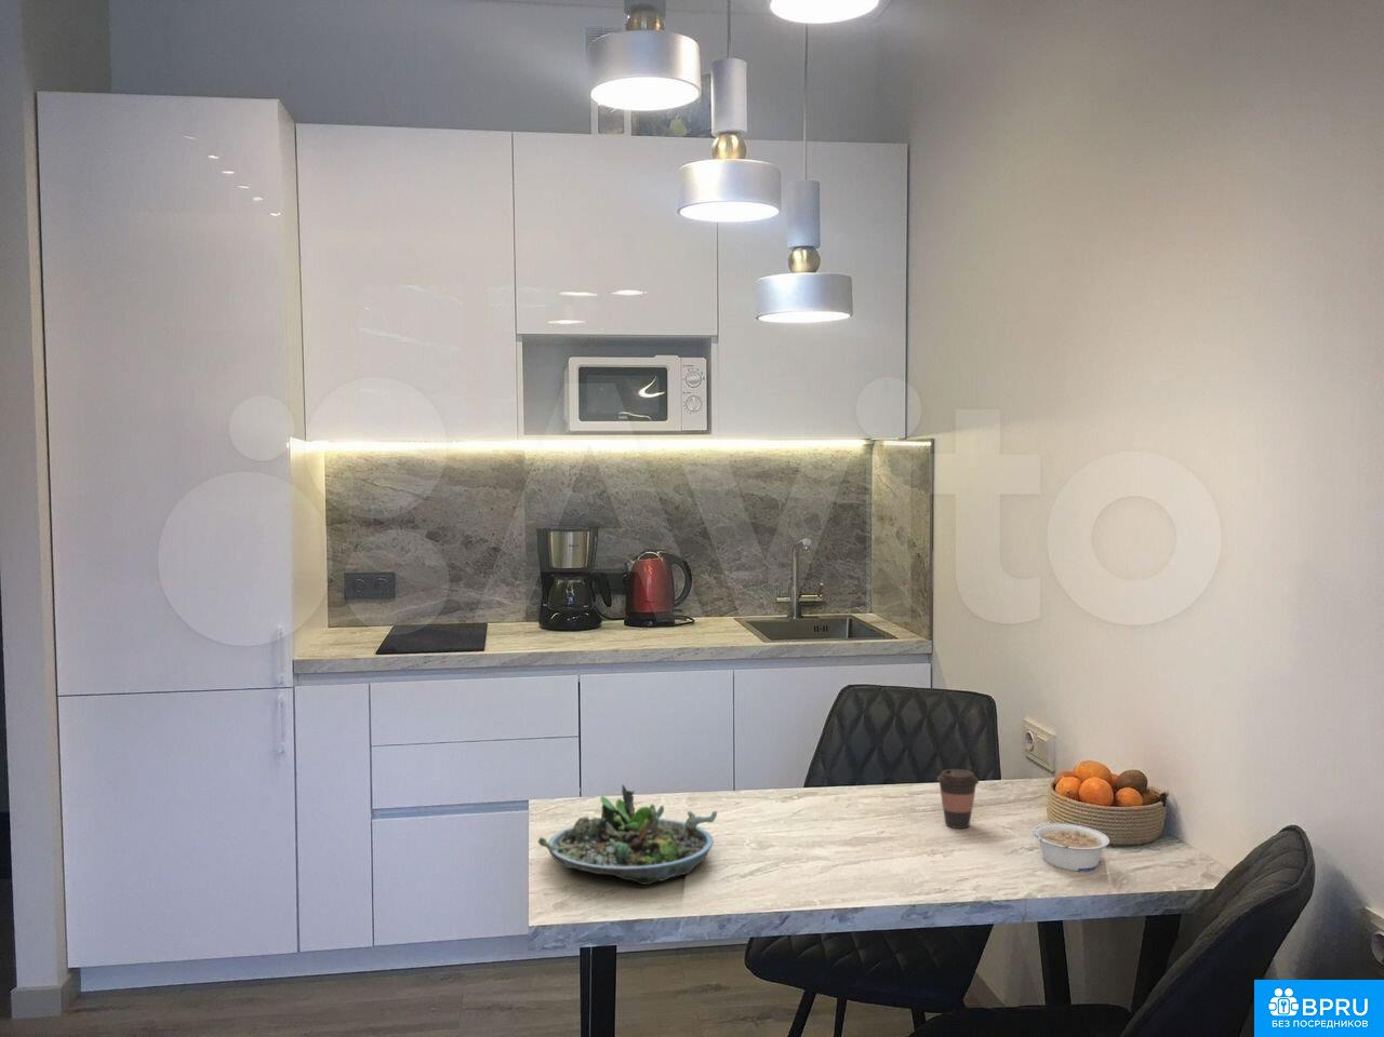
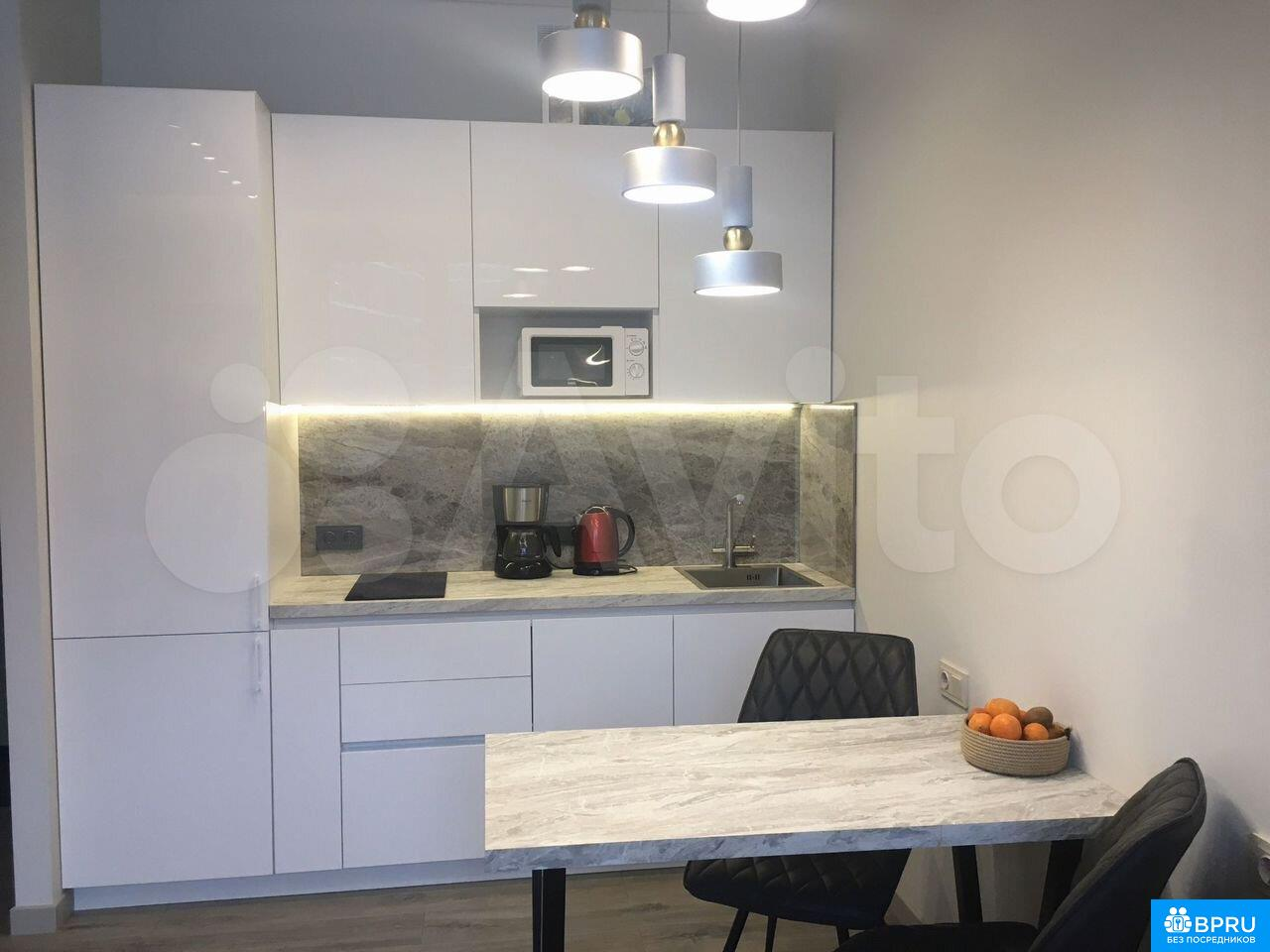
- succulent planter (630, 828)
- coffee cup (957, 798)
- legume (1071, 846)
